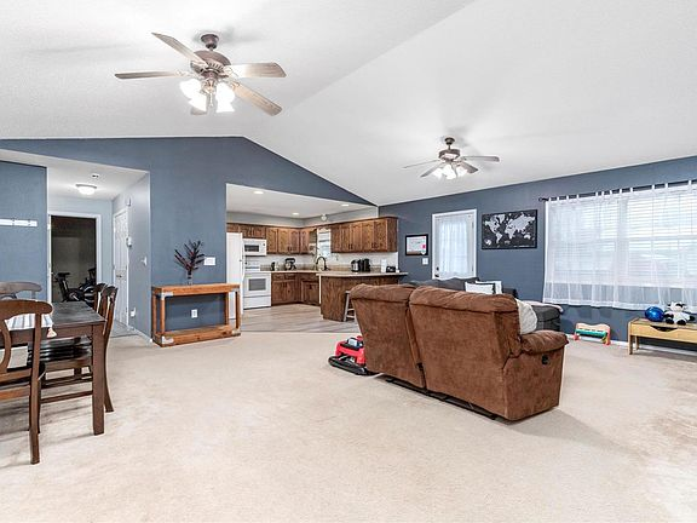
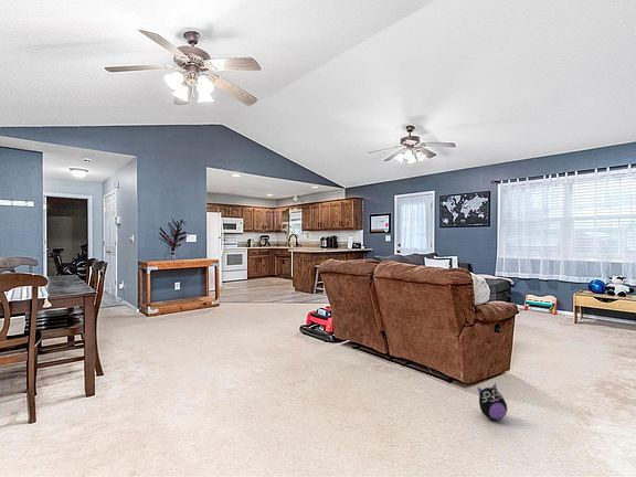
+ plush toy (492, 401)
